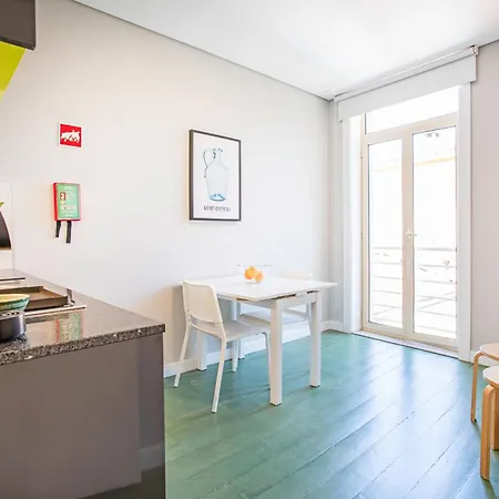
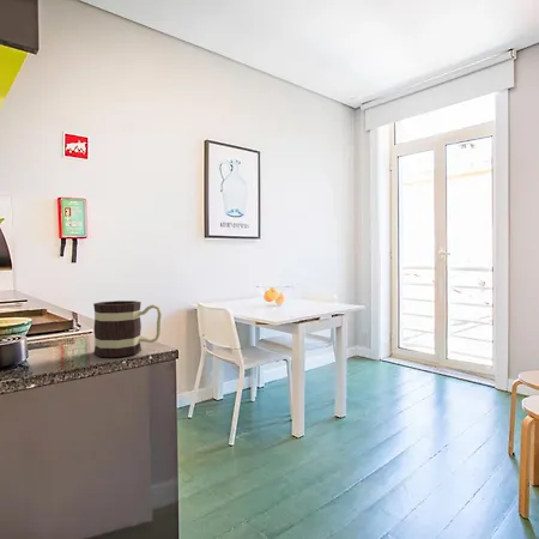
+ mug (128, 326)
